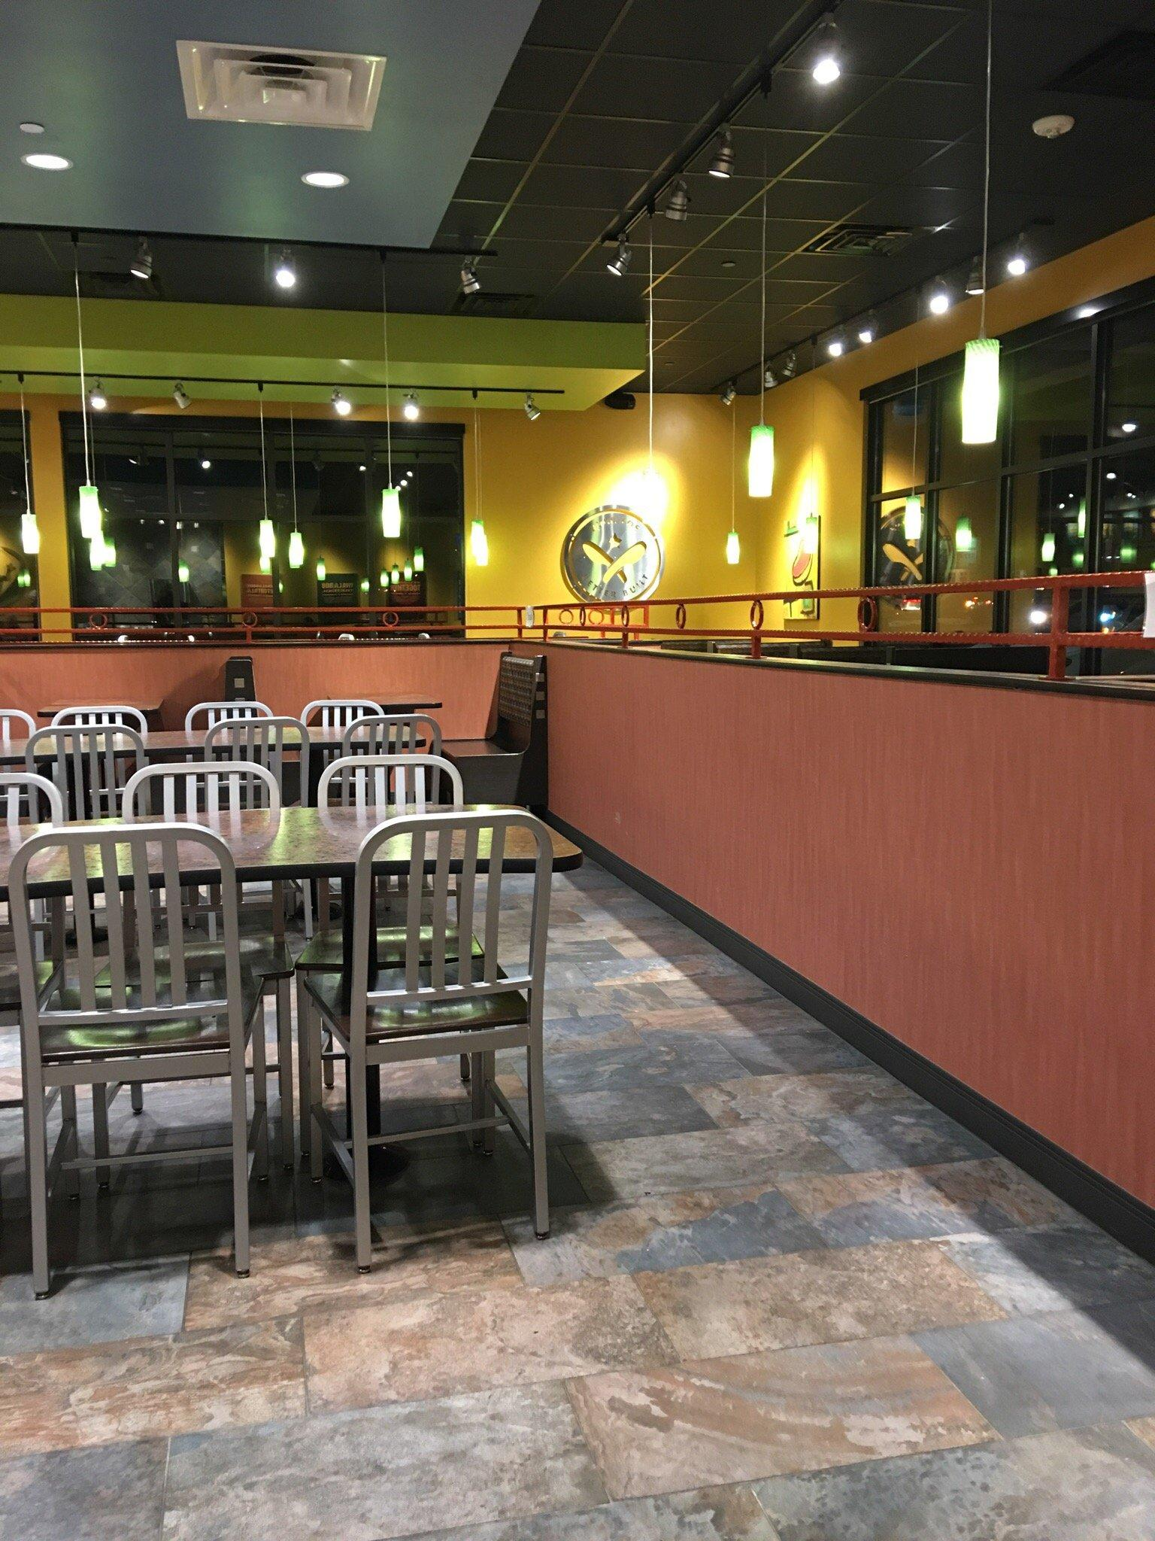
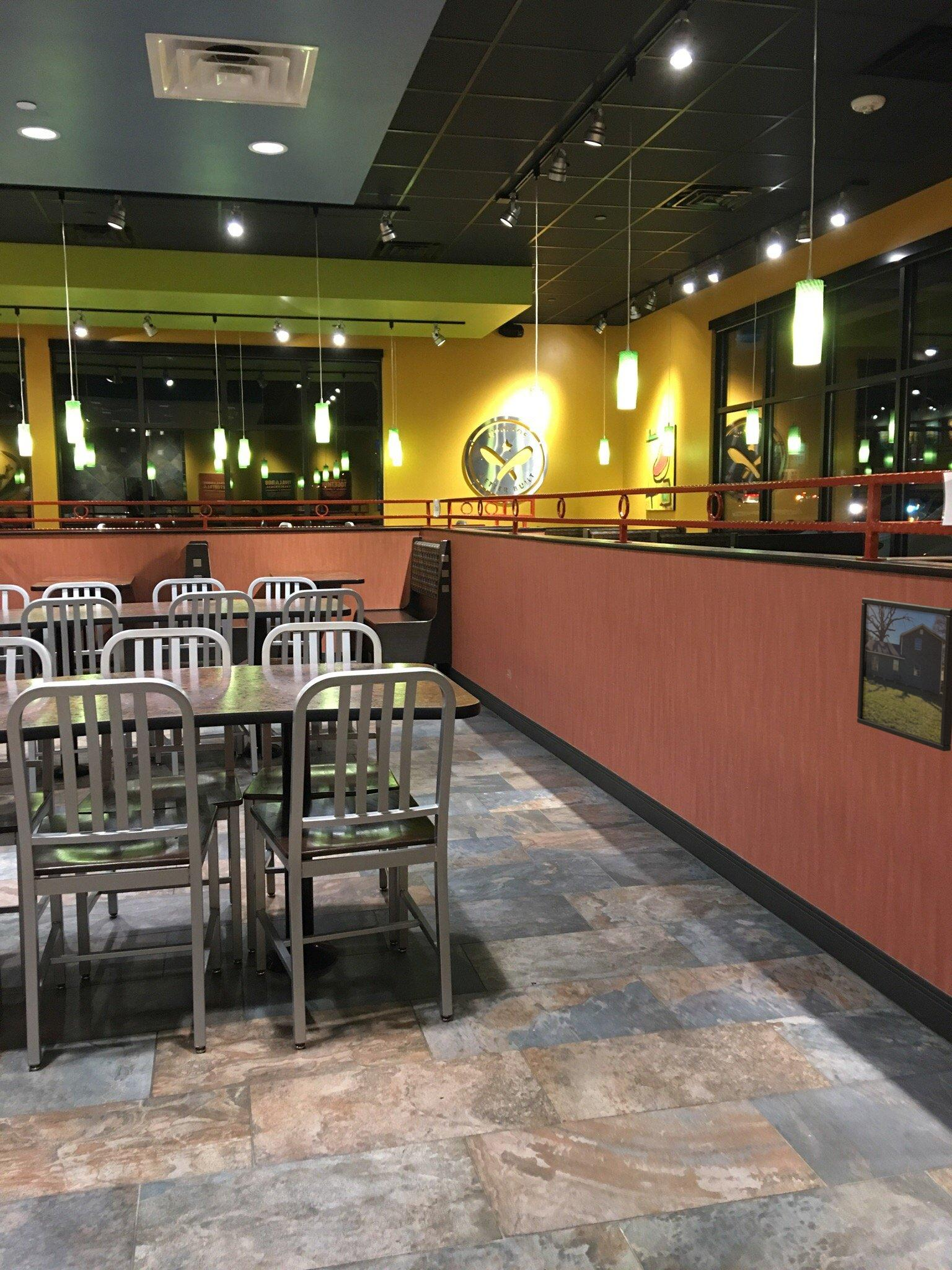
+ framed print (904, 670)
